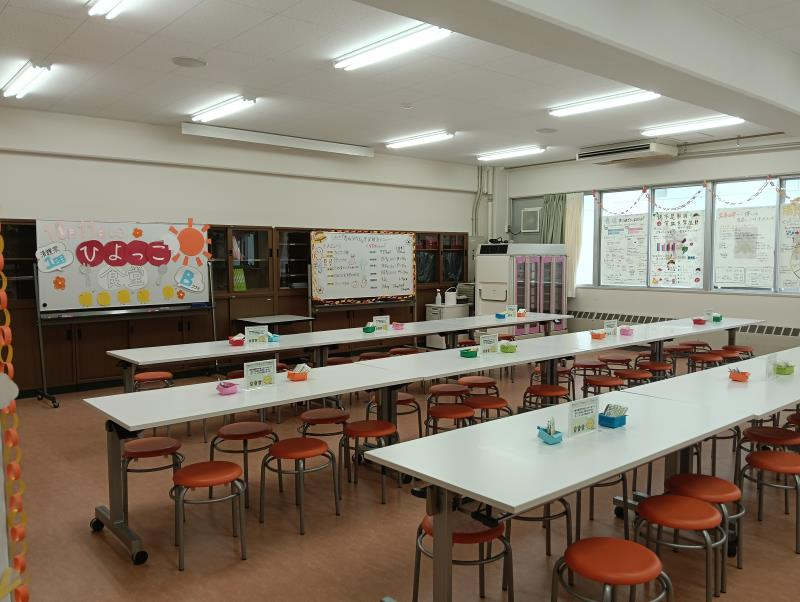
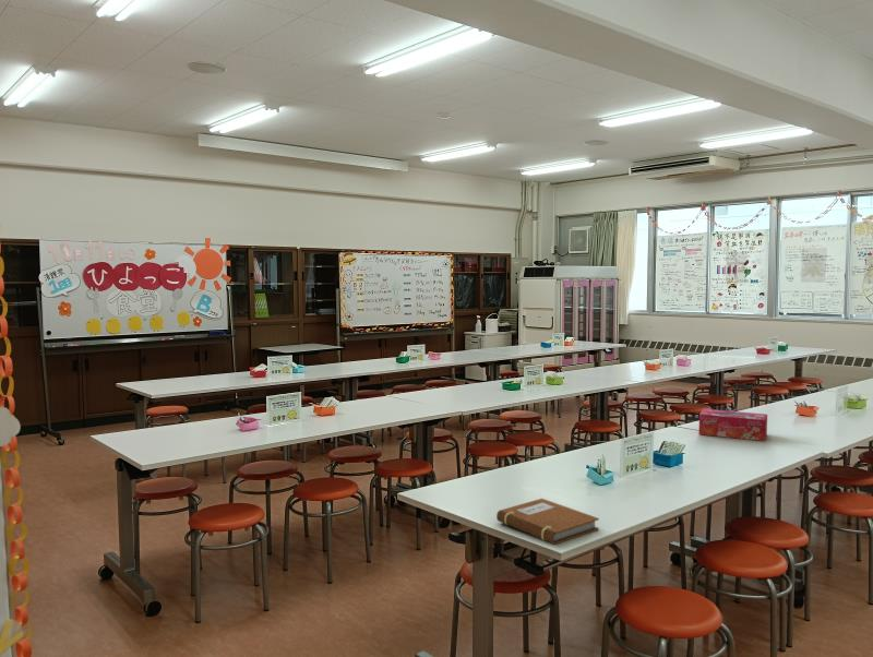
+ tissue box (732, 423)
+ notebook (545, 519)
